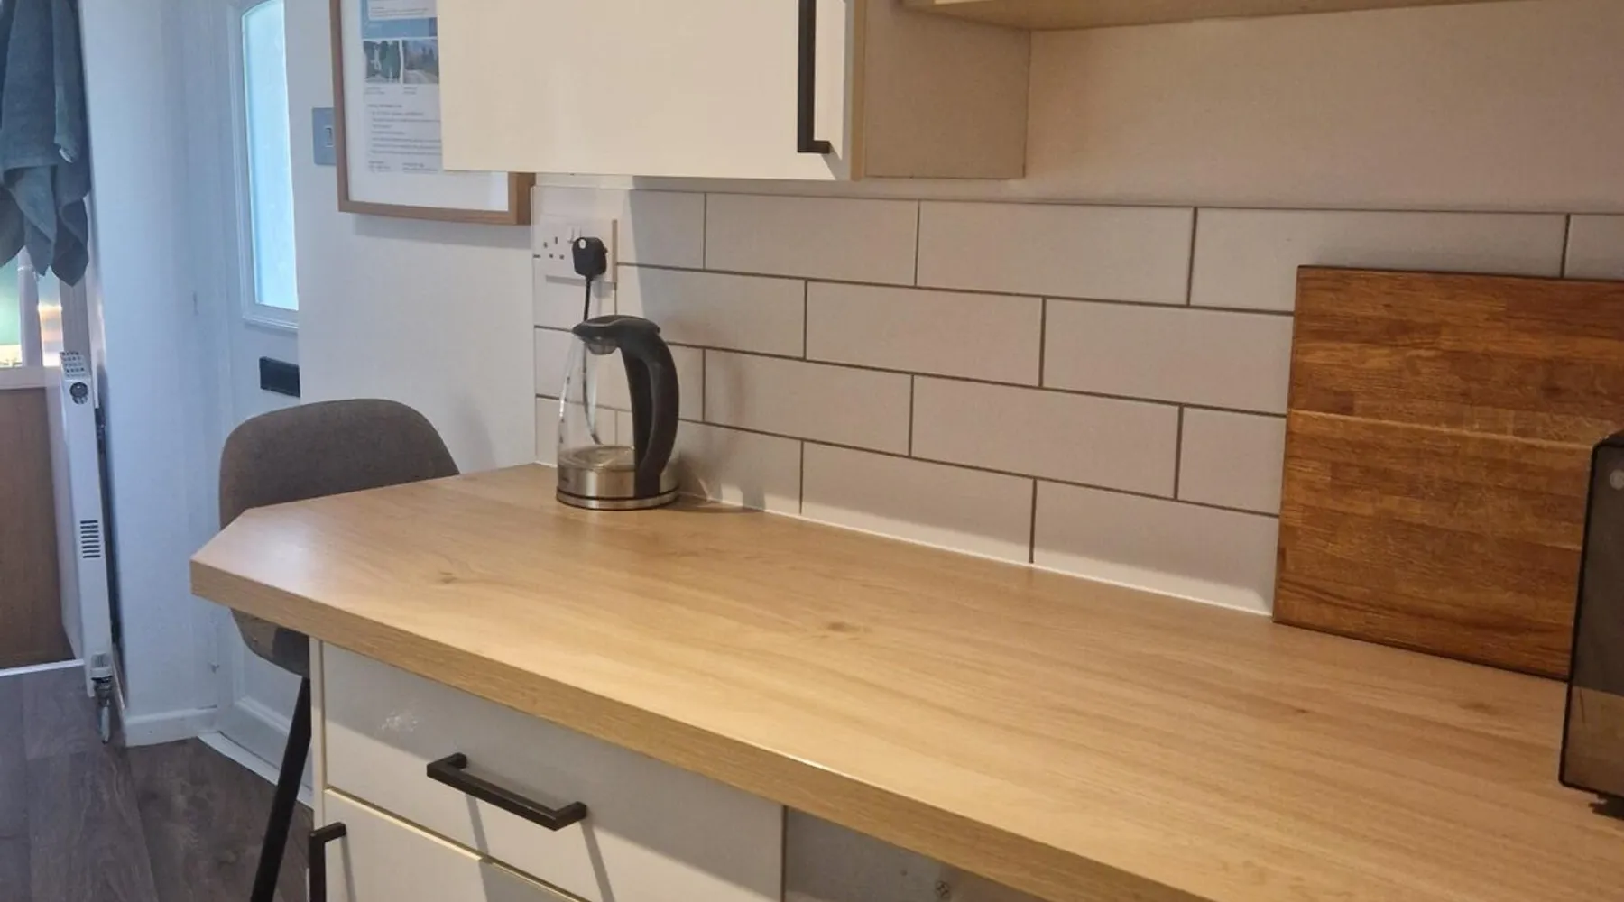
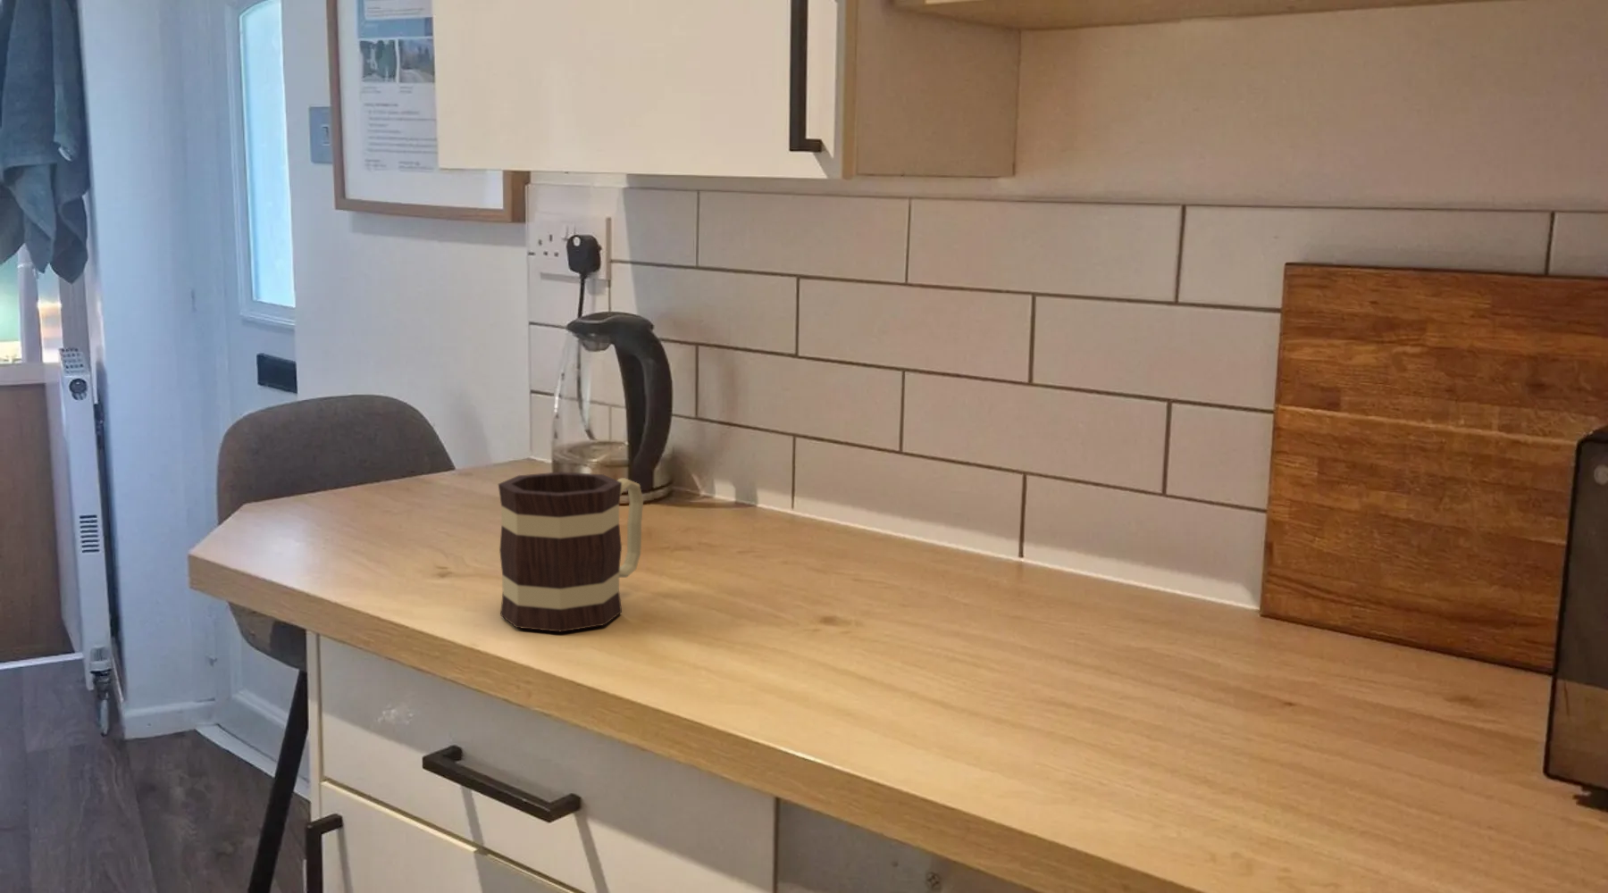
+ mug (580, 544)
